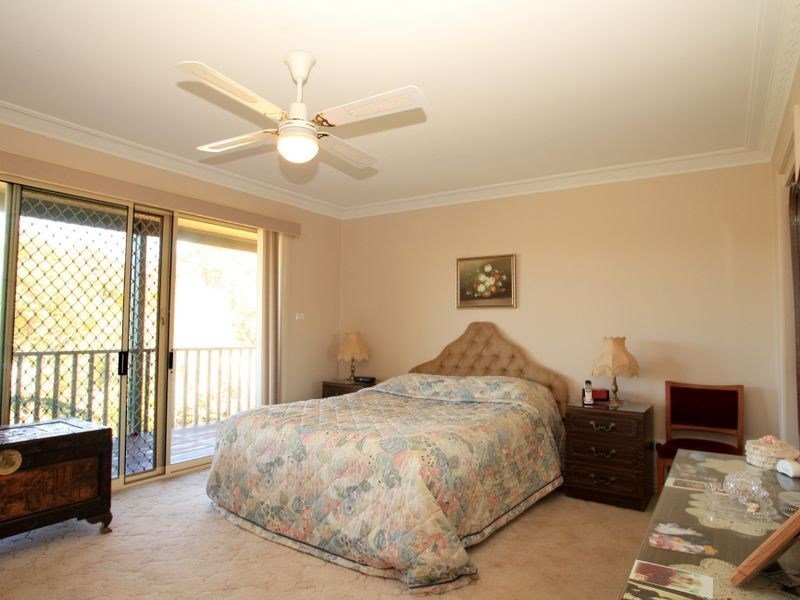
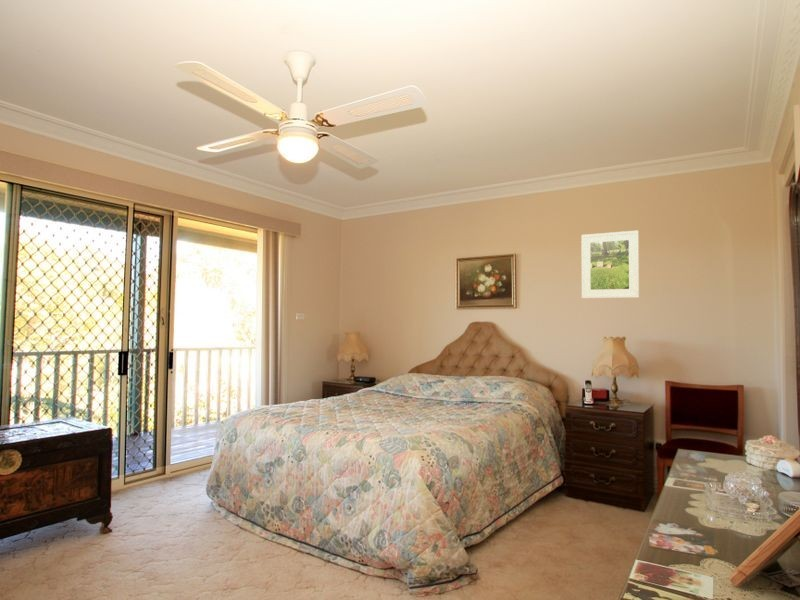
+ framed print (609, 265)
